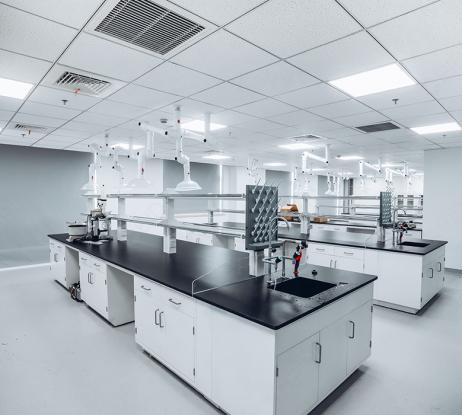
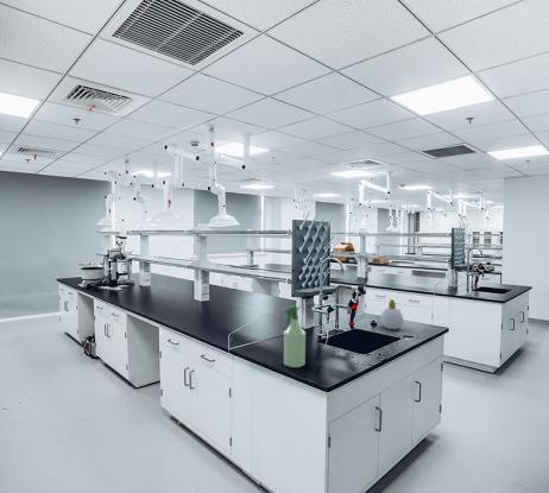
+ spray bottle (294, 335)
+ soap bottle (391, 314)
